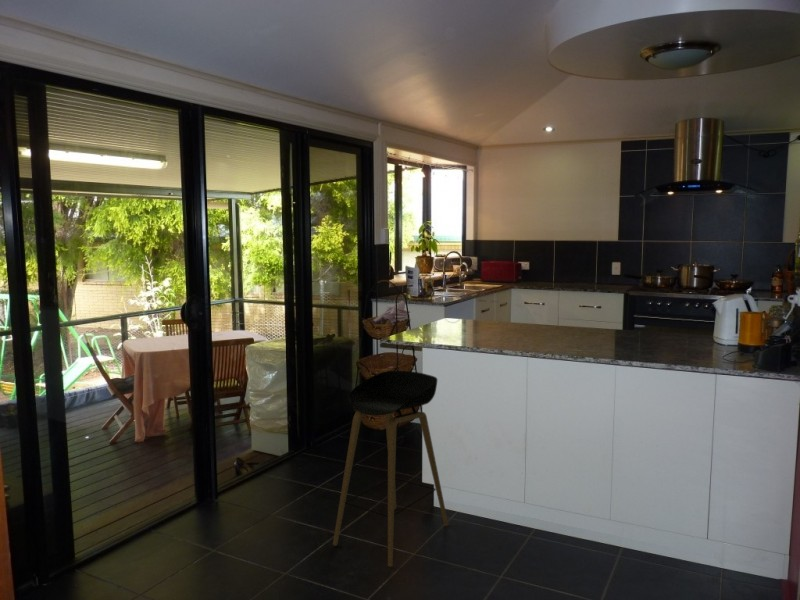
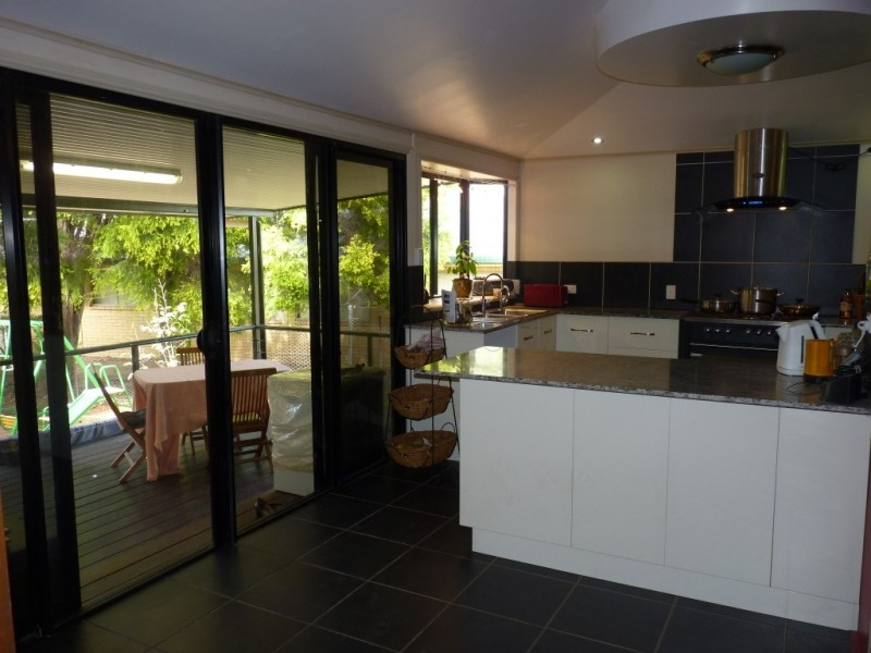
- stool (392, 458)
